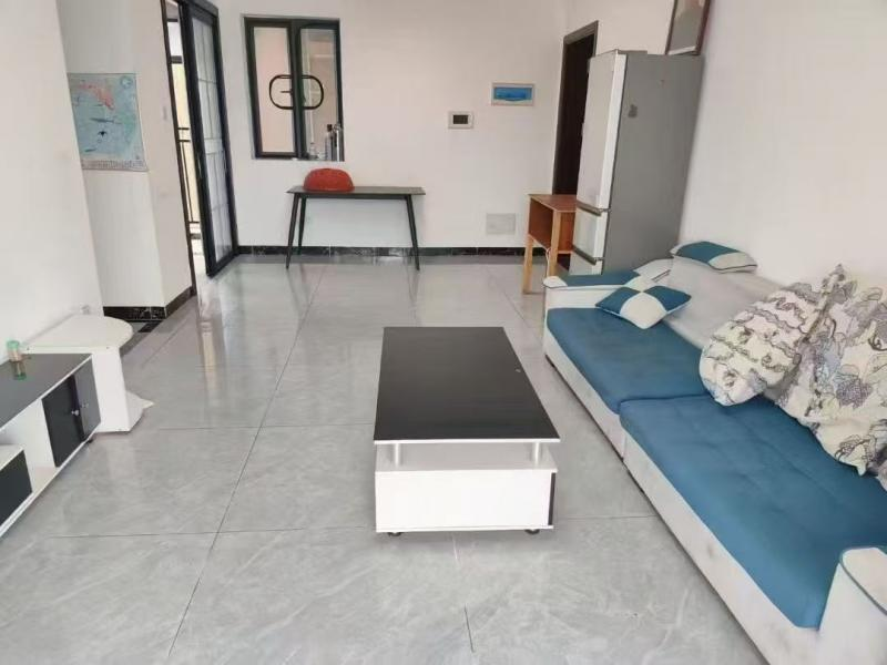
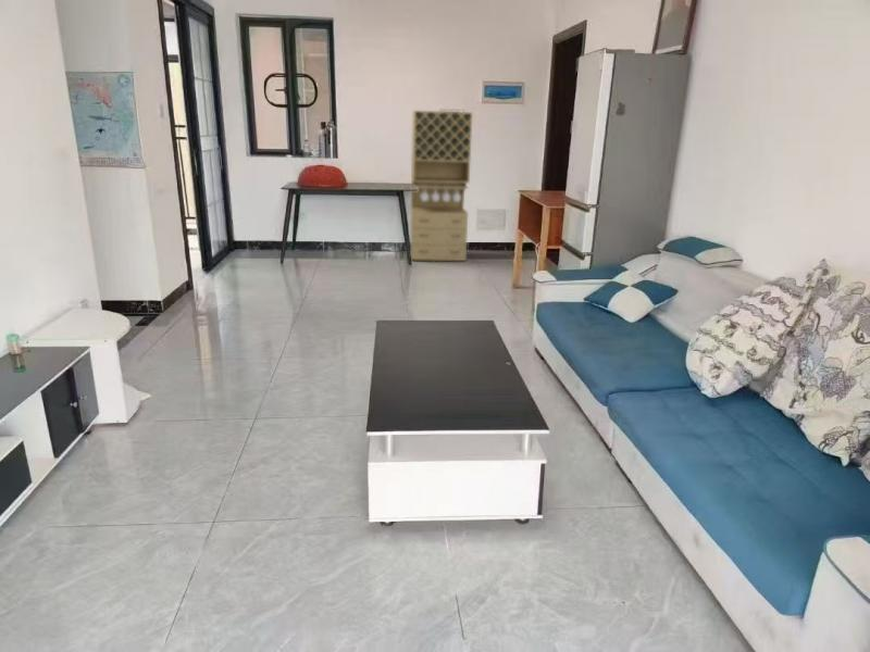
+ cabinet (439, 187)
